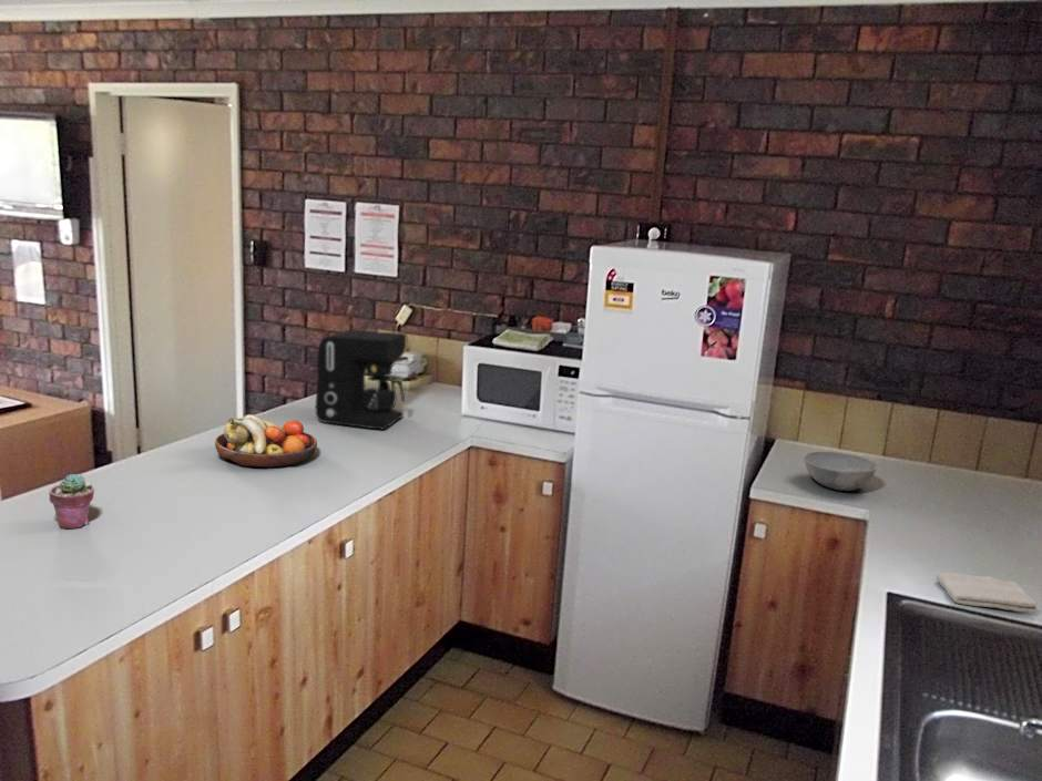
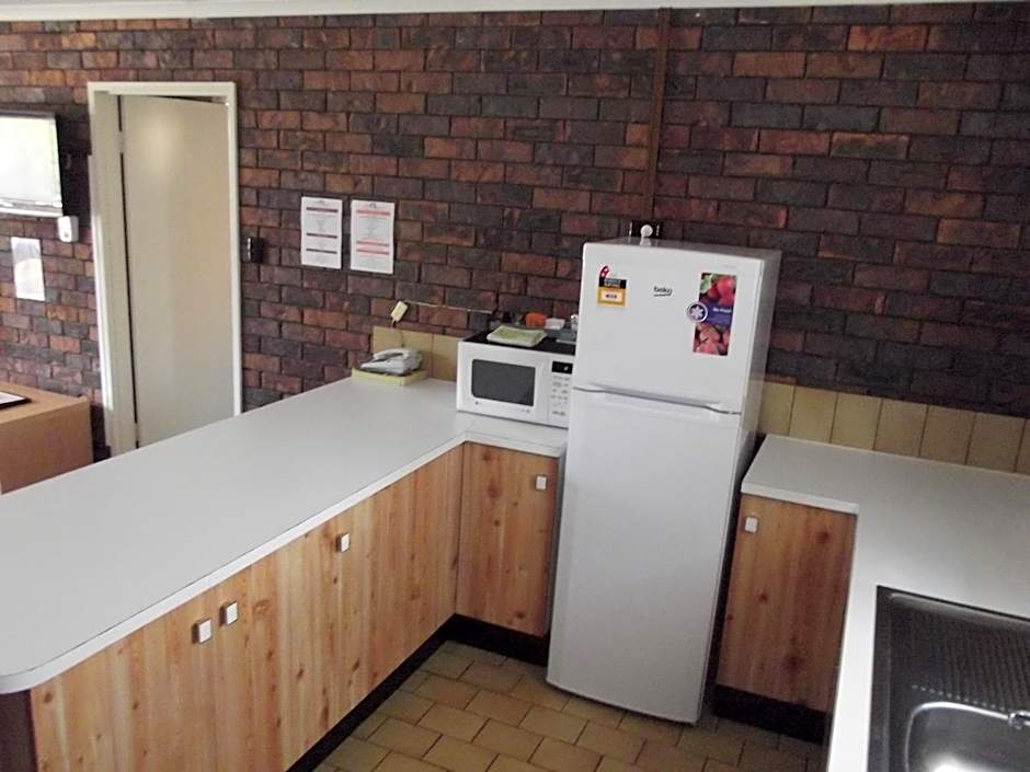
- fruit bowl (266, 436)
- washcloth (985, 592)
- potted succulent (72, 499)
- bowl (838, 473)
- coffee maker (364, 378)
